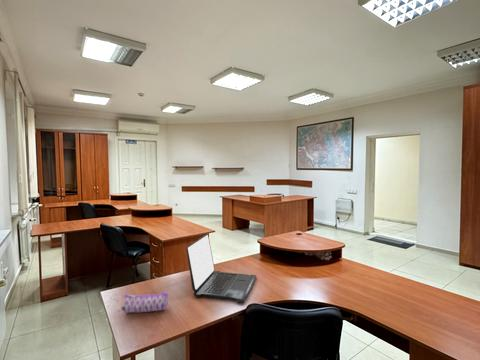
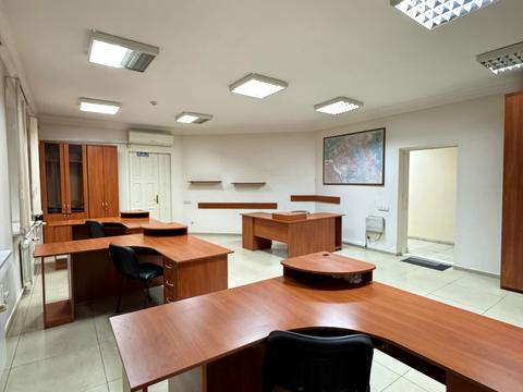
- pencil case (146, 301)
- laptop (224, 272)
